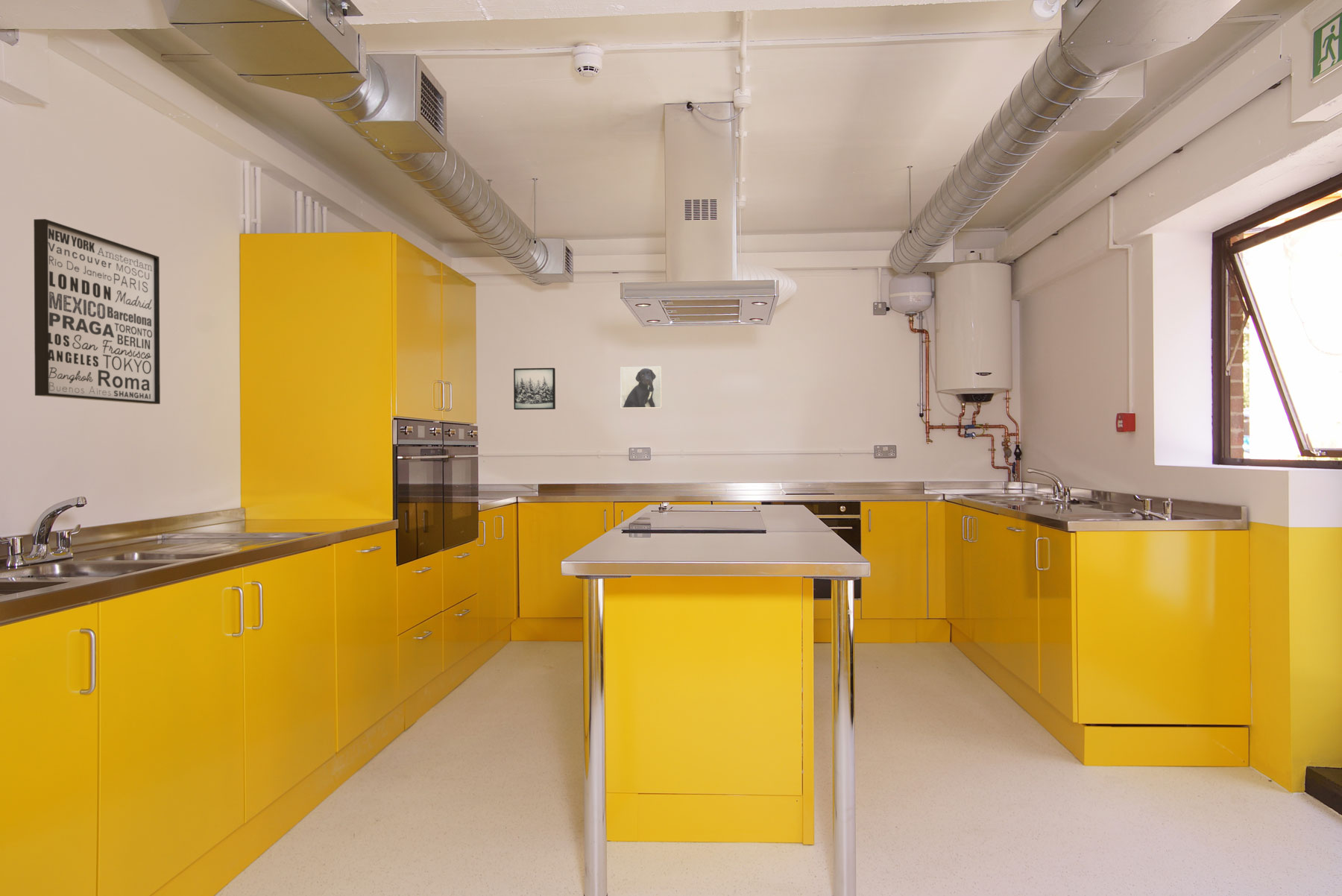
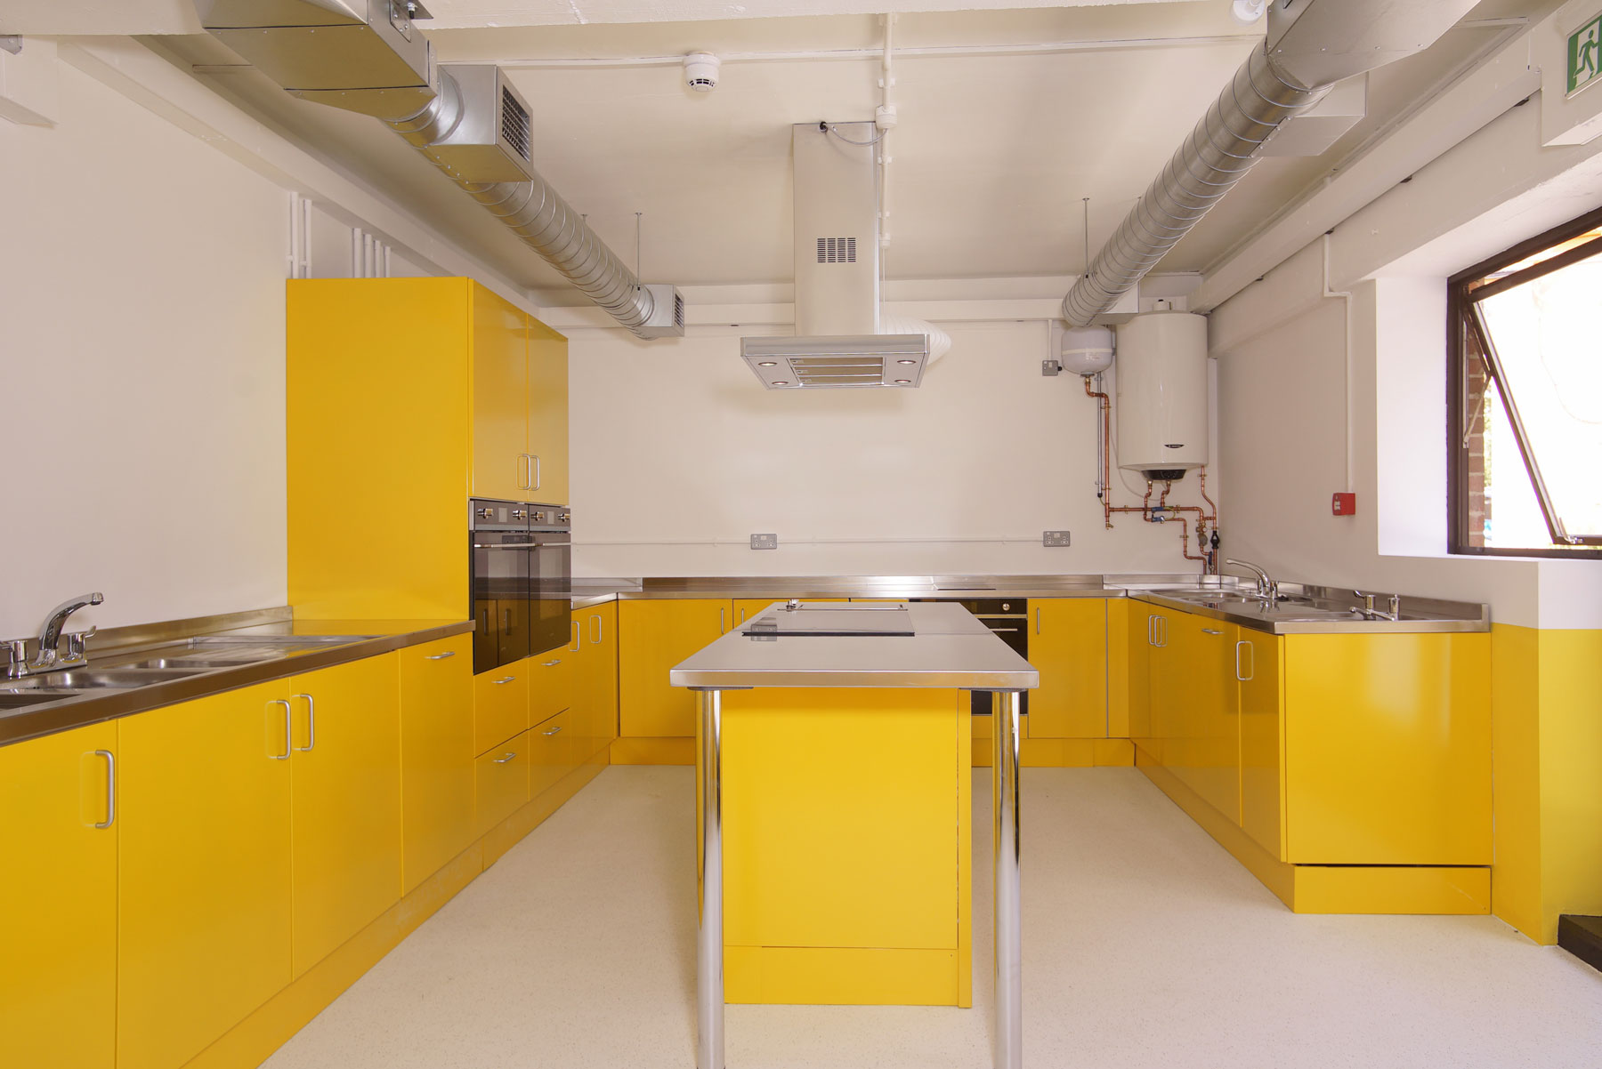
- wall art (534, 388)
- wall art (102, 320)
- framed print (641, 387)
